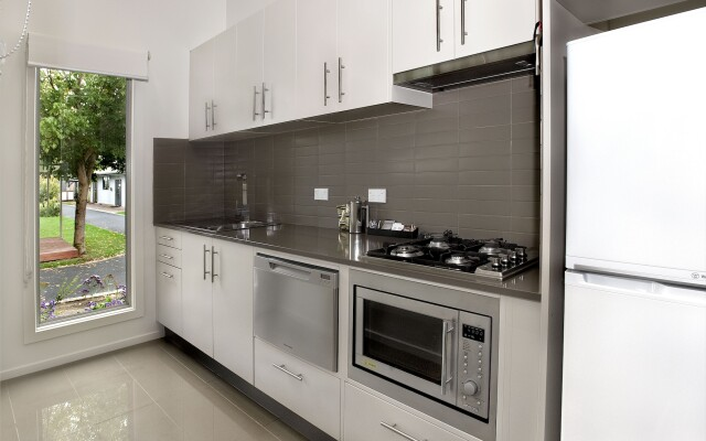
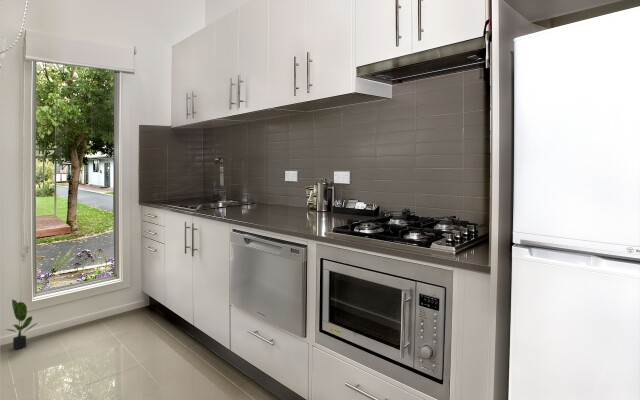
+ potted plant (21, 323)
